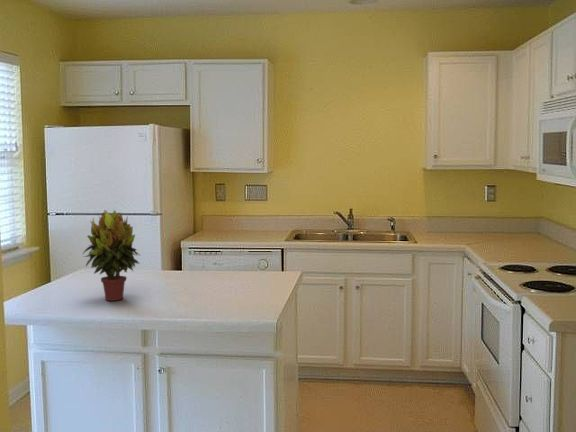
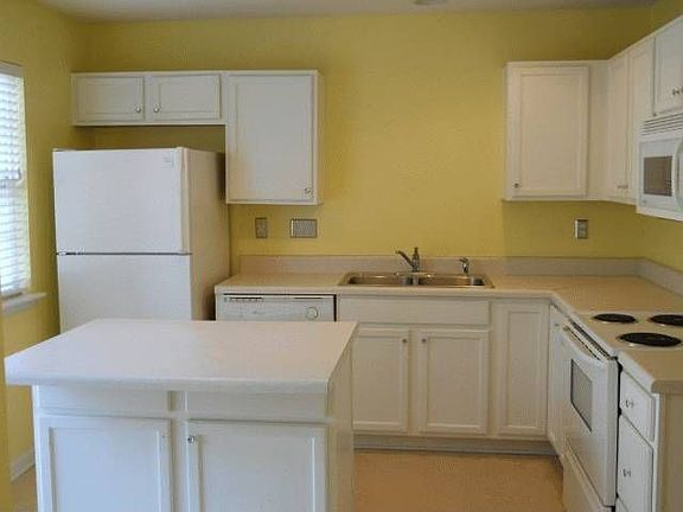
- potted plant (111, 254)
